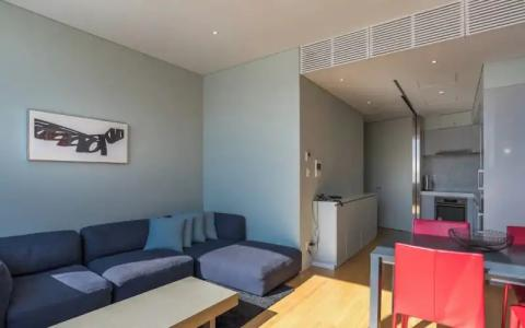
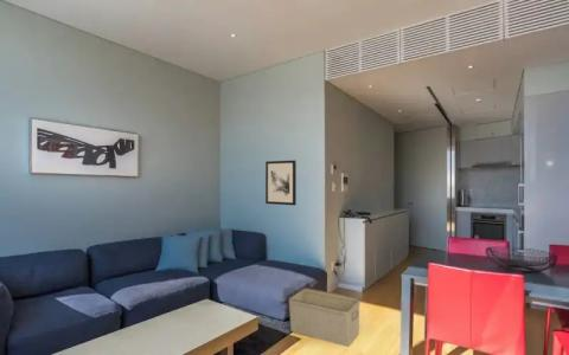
+ wall art (280, 182)
+ storage bin (324, 315)
